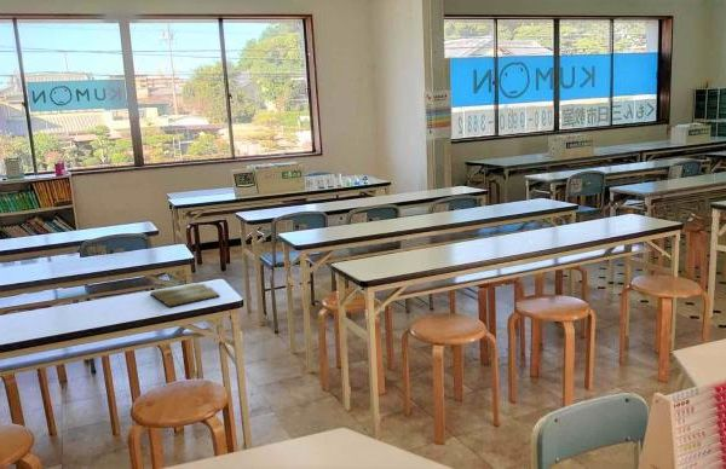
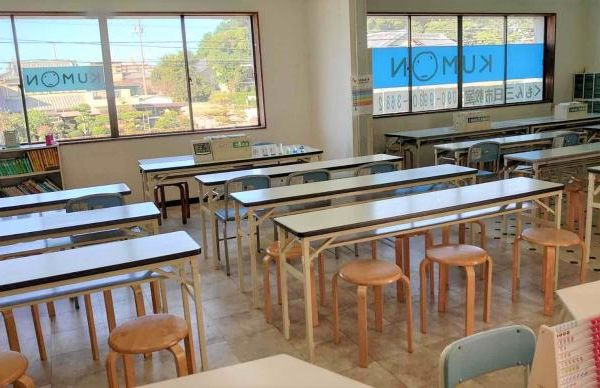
- book (184, 293)
